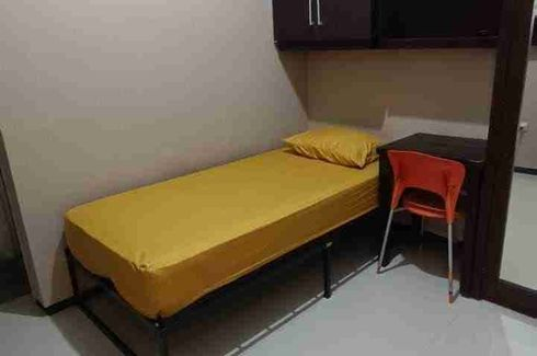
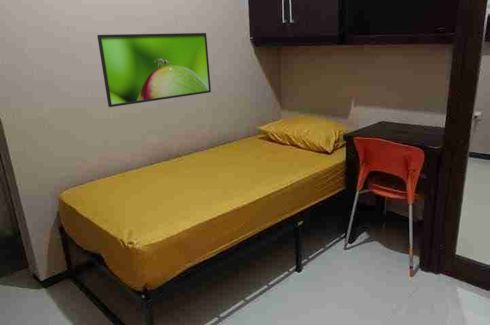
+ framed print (161, 67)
